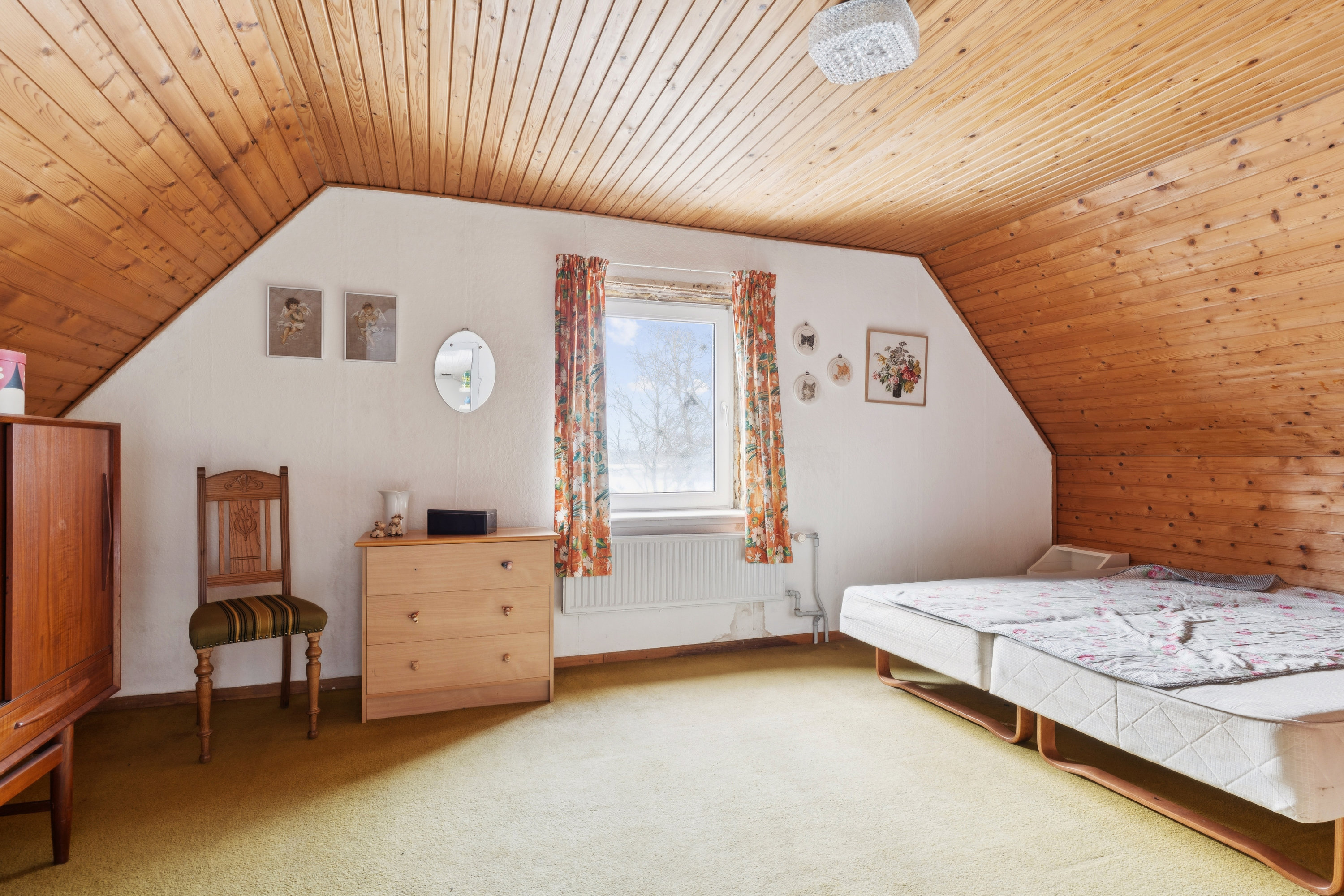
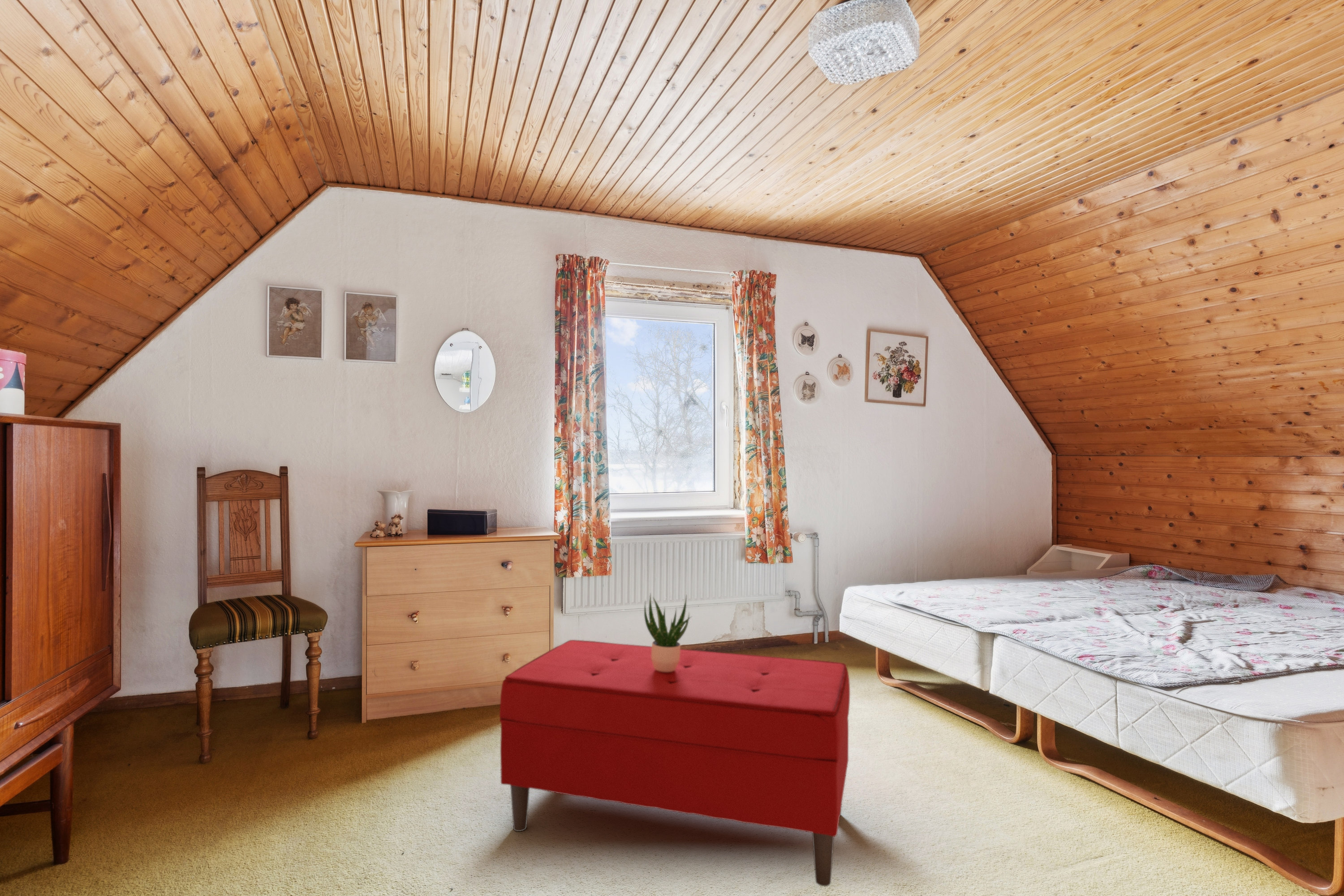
+ bench (680, 745)
+ potted plant (663, 629)
